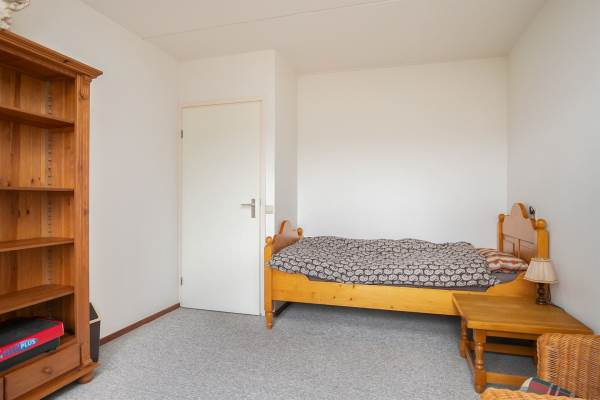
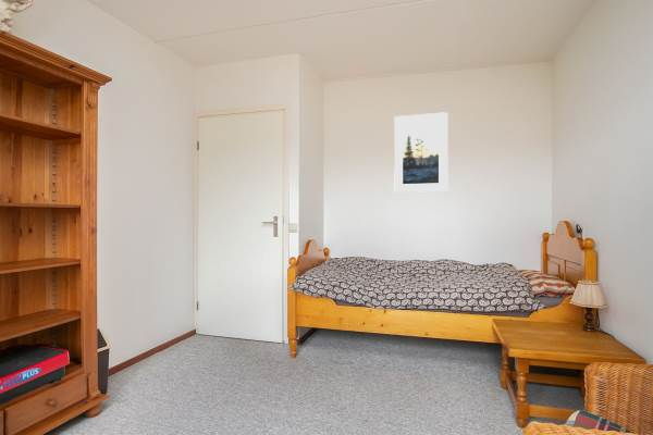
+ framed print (420, 152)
